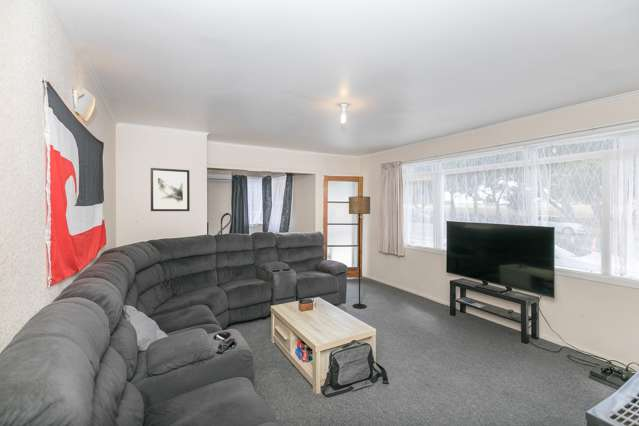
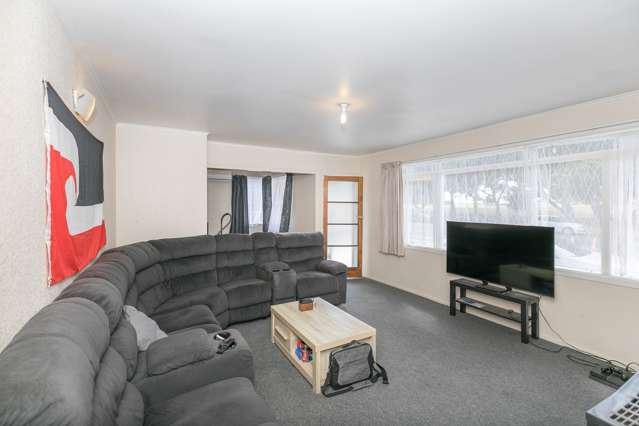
- floor lamp (359, 251)
- wall art (170, 190)
